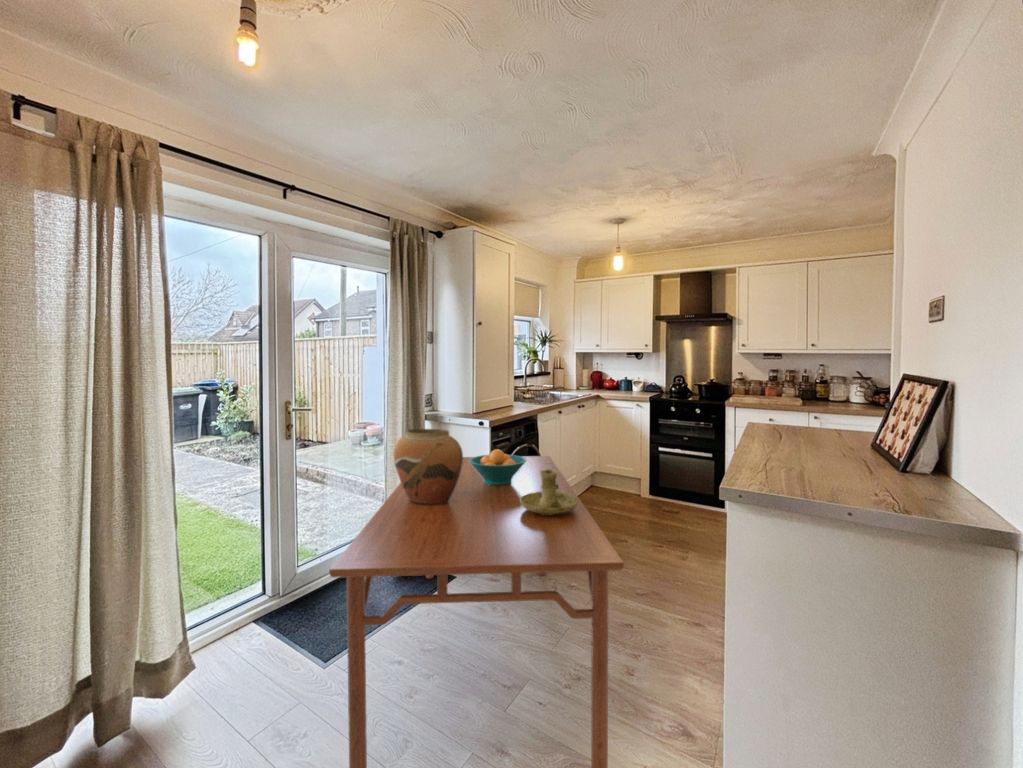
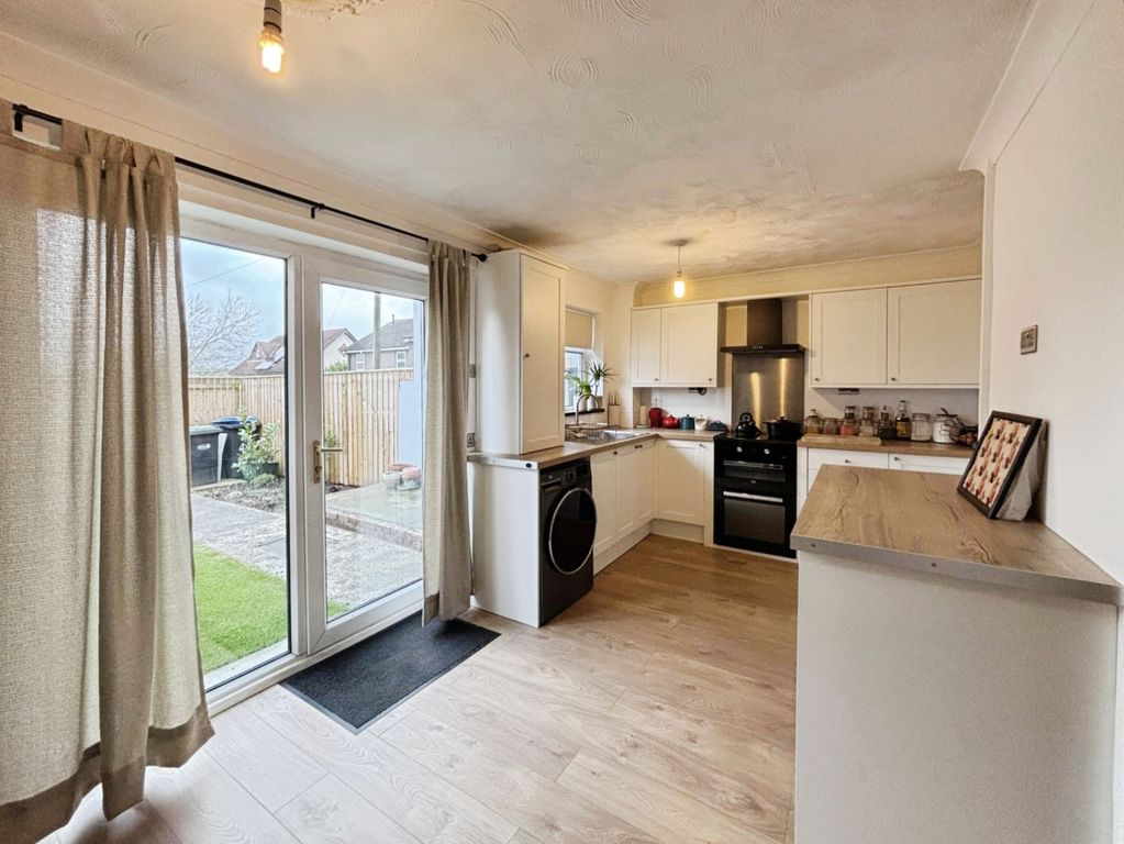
- fruit bowl (497, 465)
- dining table (484, 572)
- candle holder (548, 488)
- vase (428, 465)
